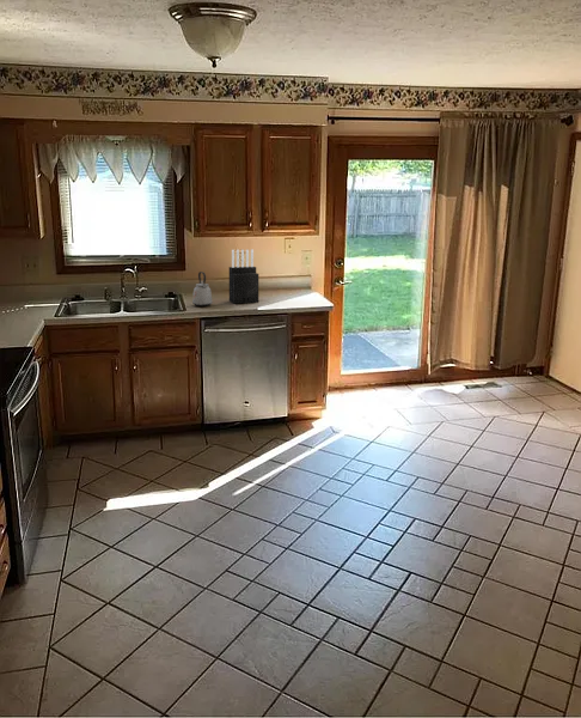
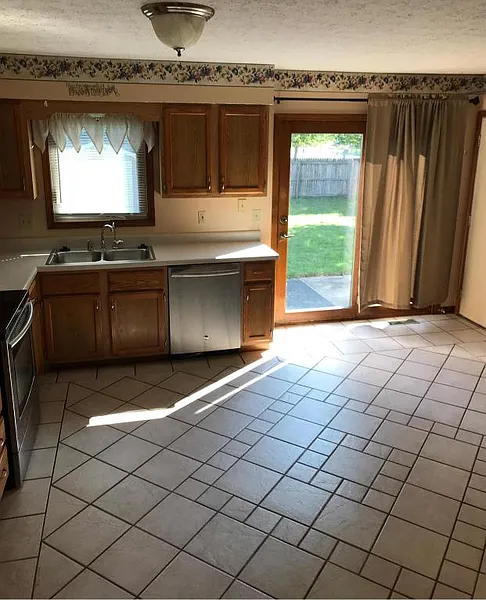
- kettle (201, 287)
- knife block (244, 275)
